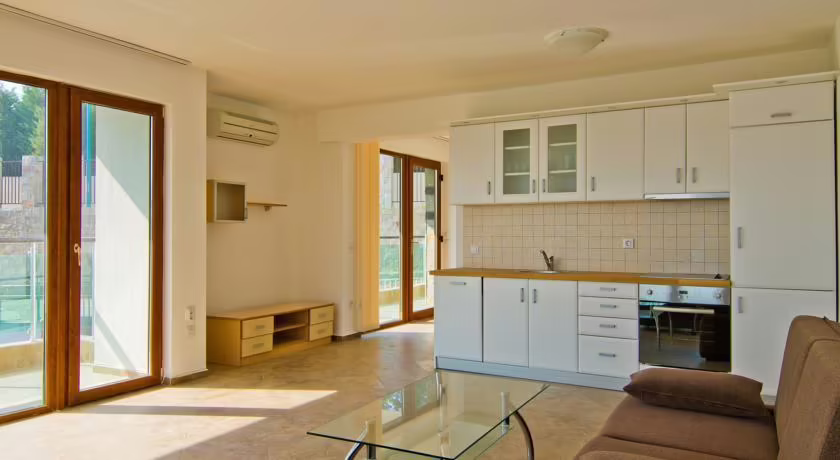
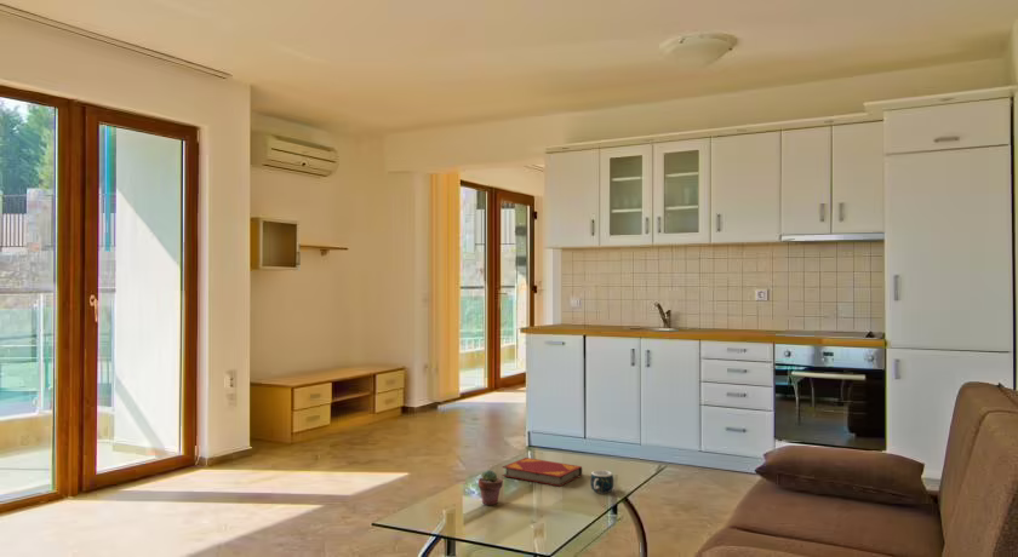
+ mug (600, 482)
+ potted succulent (490, 486)
+ hardback book (542, 471)
